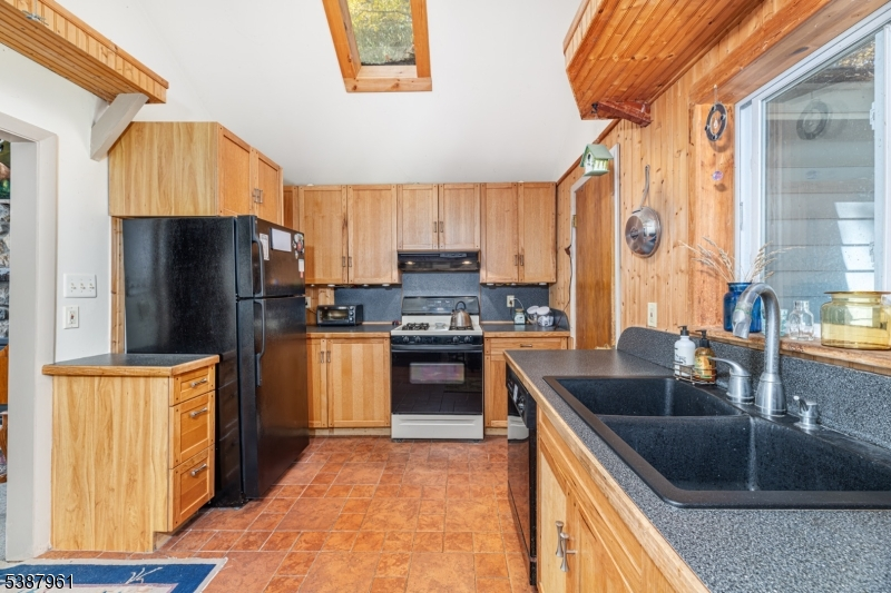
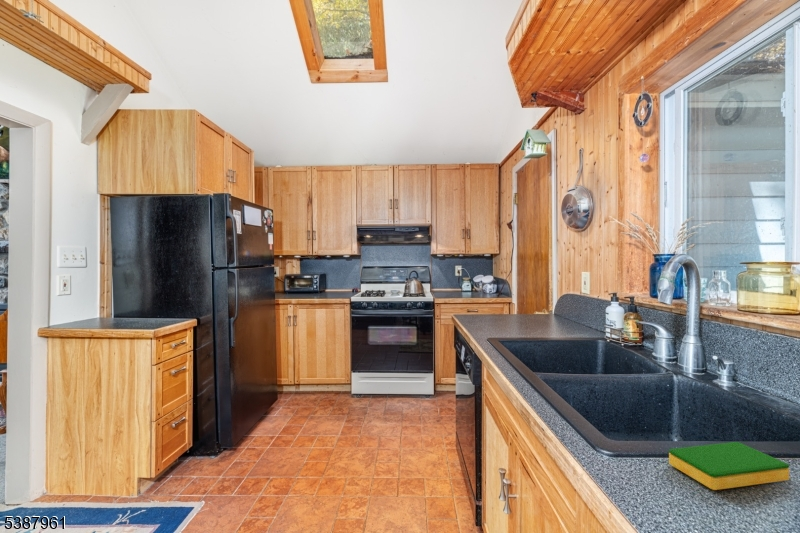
+ dish sponge (726, 463)
